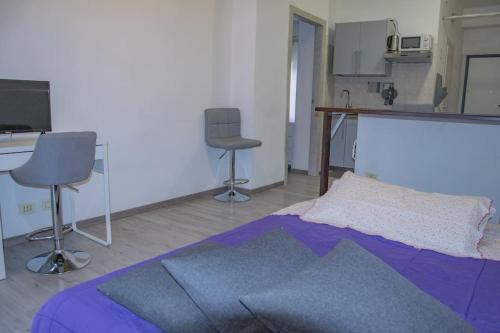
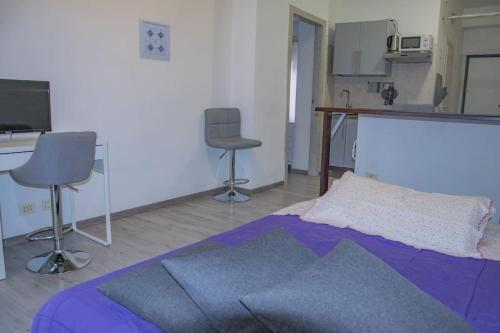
+ wall art (155, 41)
